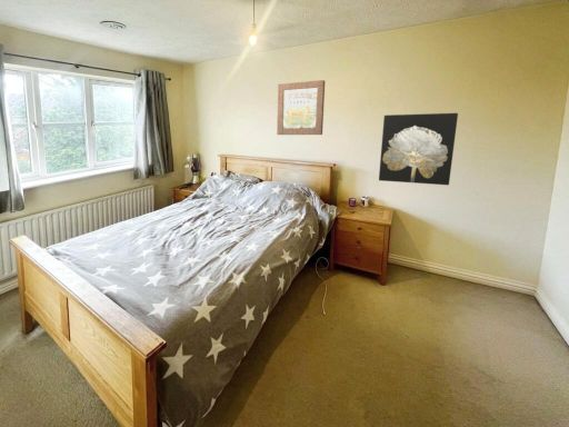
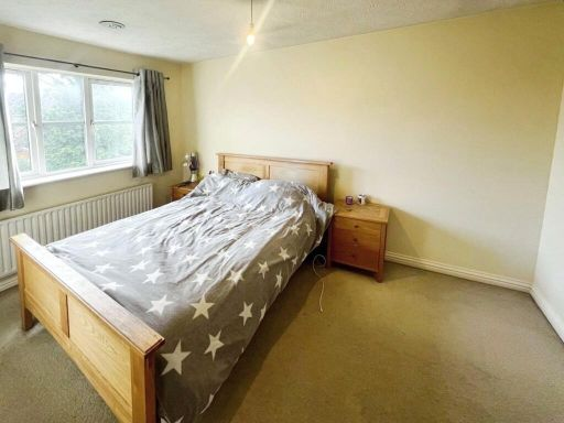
- wall art (299, 109)
- wall art (416, 149)
